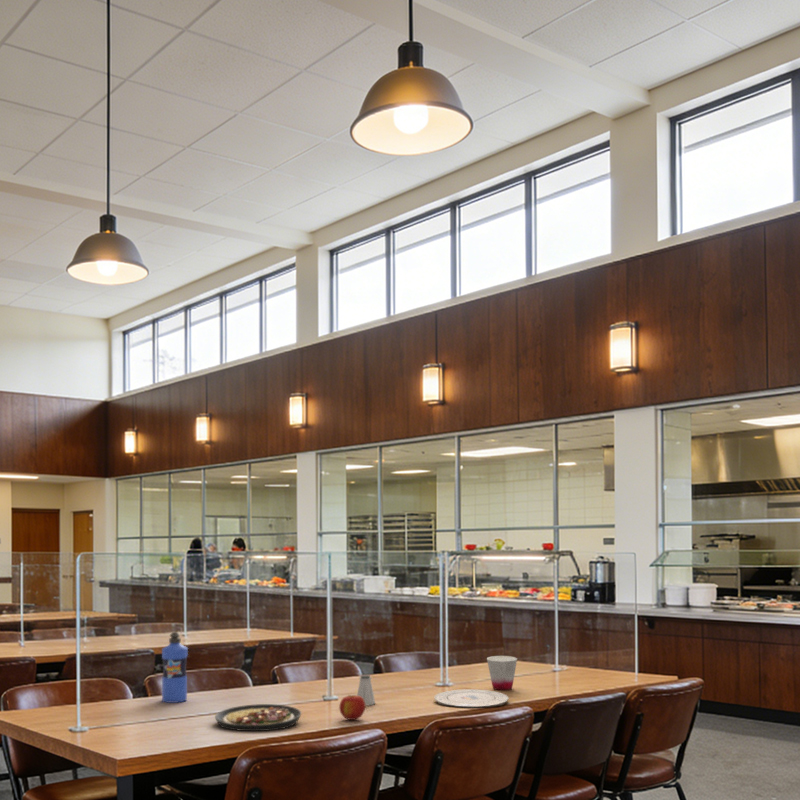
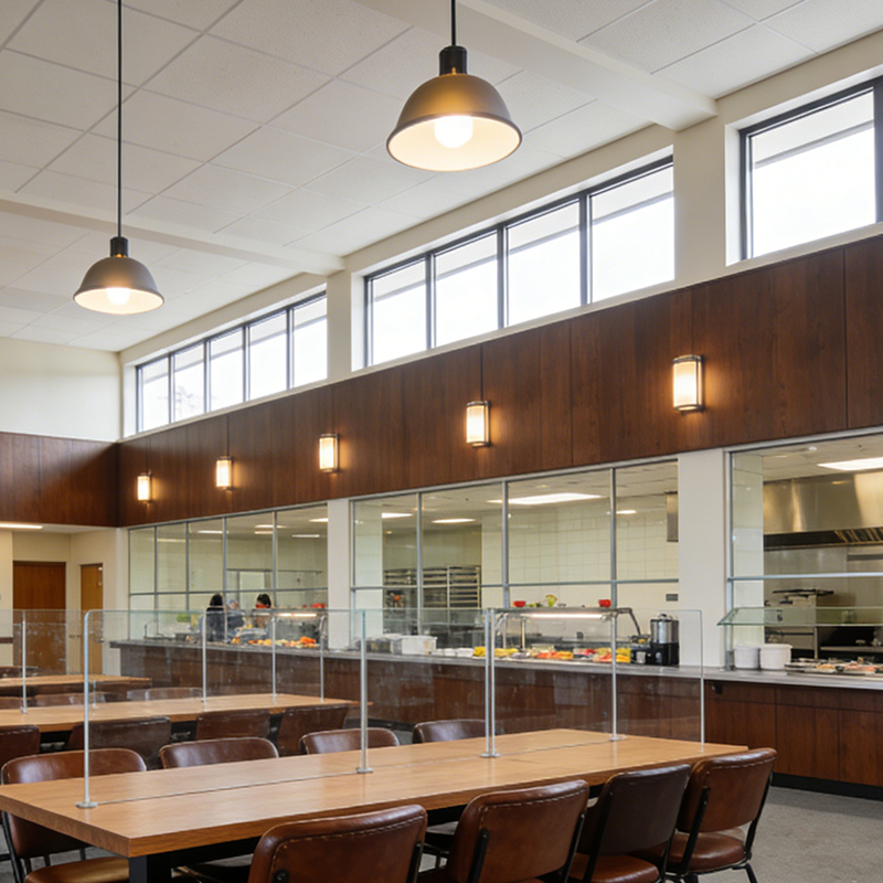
- plate (258, 716)
- plate (471, 699)
- apple (352, 706)
- saltshaker (365, 689)
- cup (502, 673)
- water bottle (174, 666)
